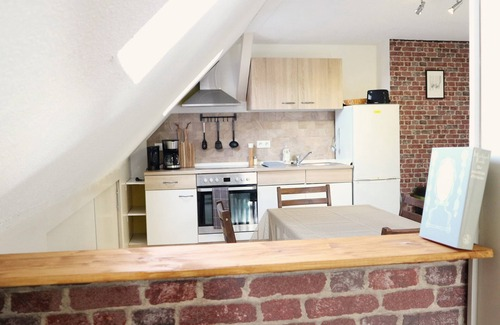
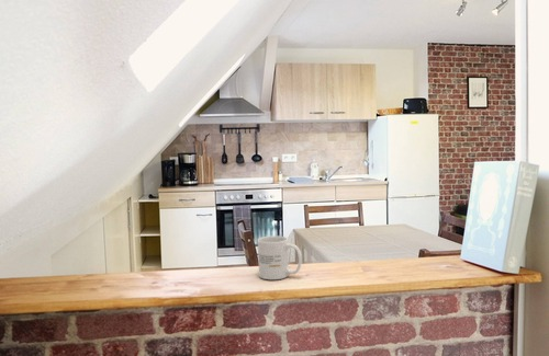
+ mug (279, 256)
